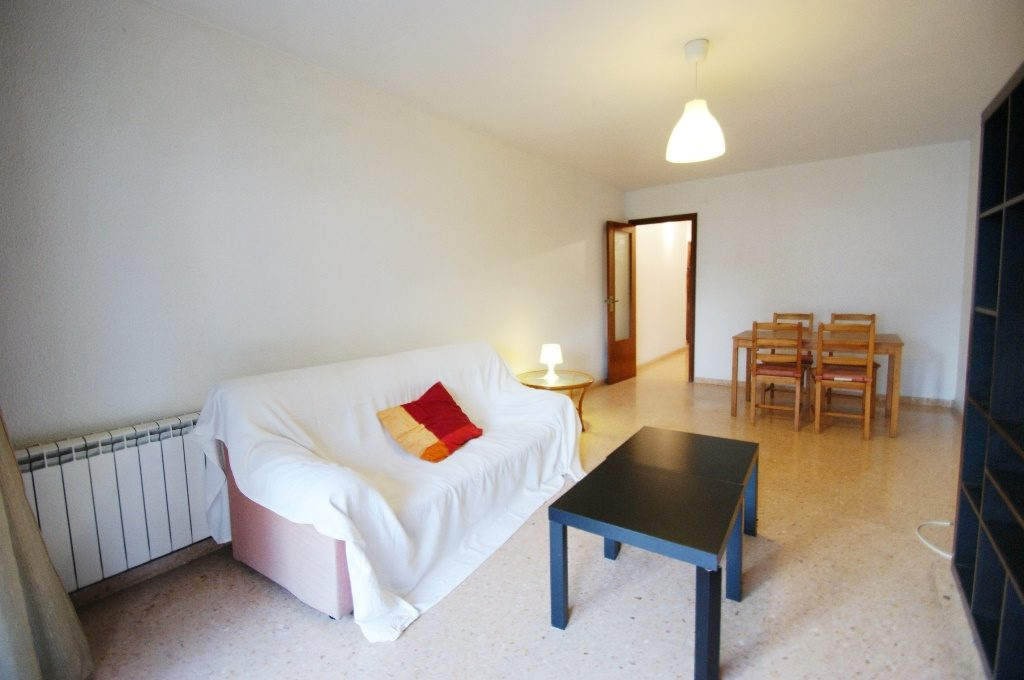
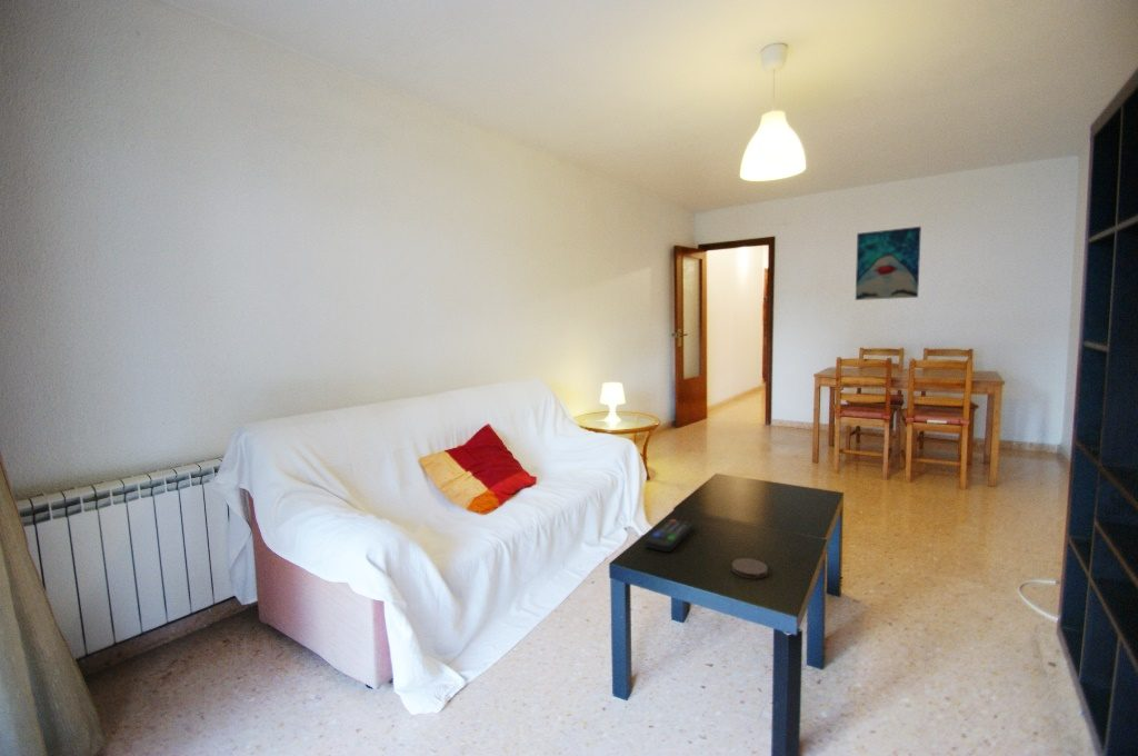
+ wall art (887, 265)
+ remote control (669, 534)
+ coaster (749, 568)
